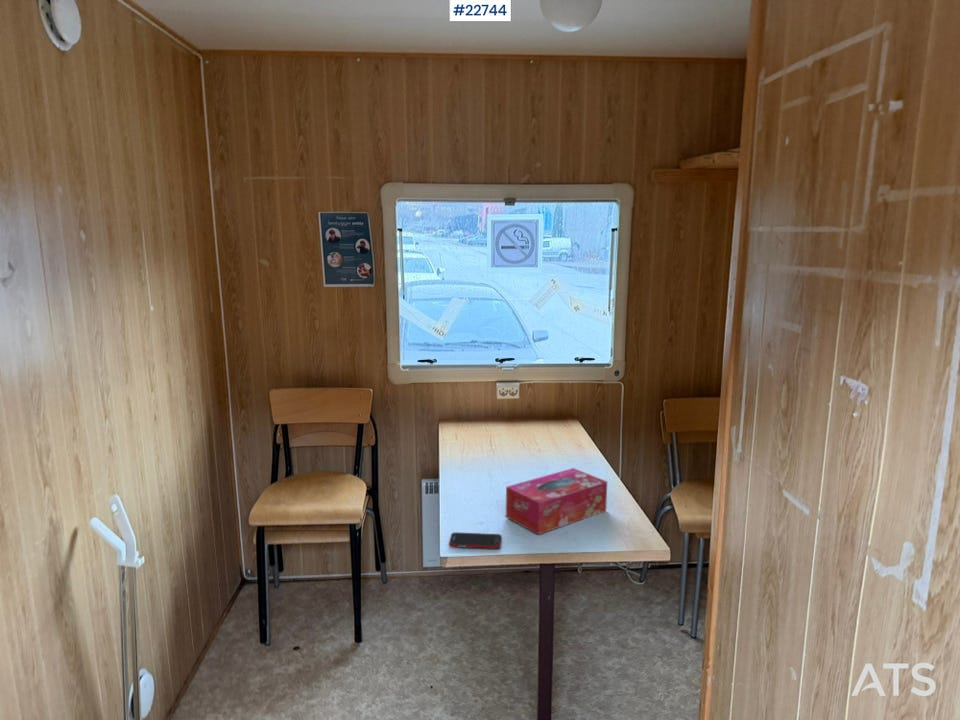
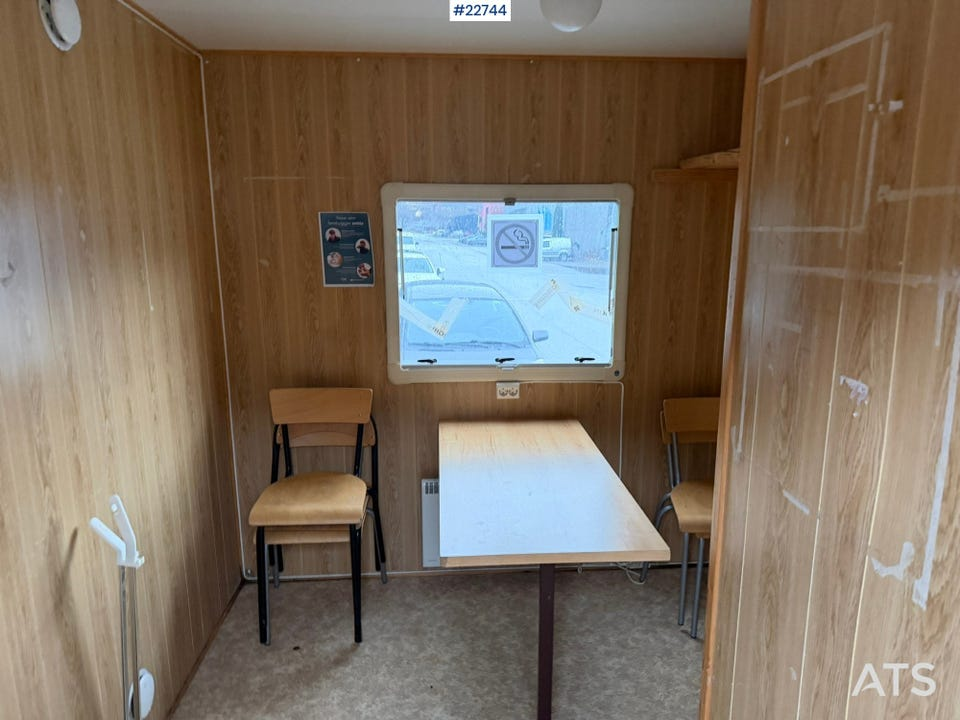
- tissue box (556, 499)
- cell phone (475, 540)
